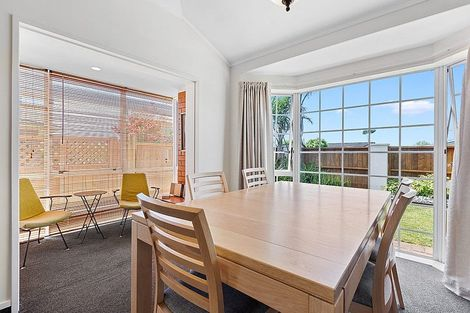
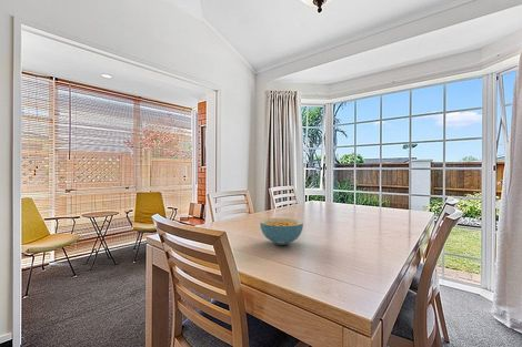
+ cereal bowl (281, 232)
